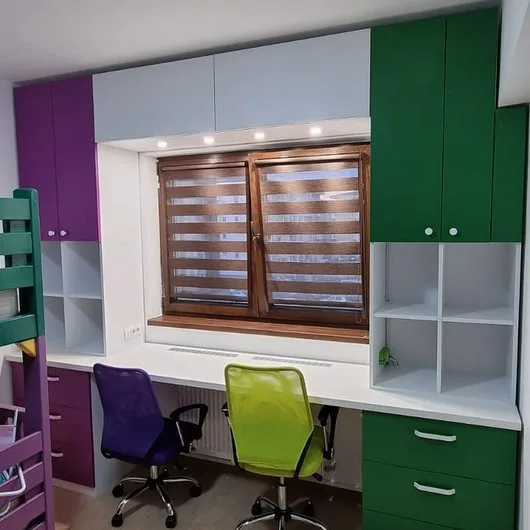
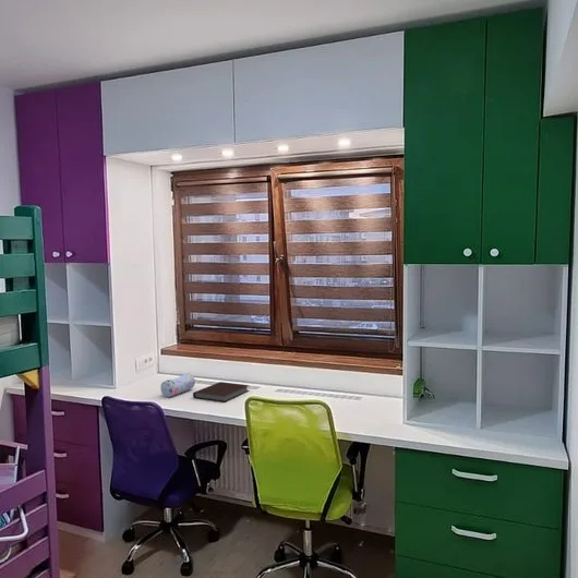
+ pencil case (178, 384)
+ notebook (221, 390)
